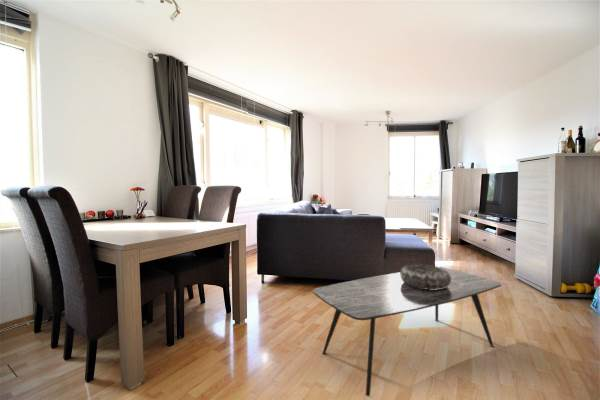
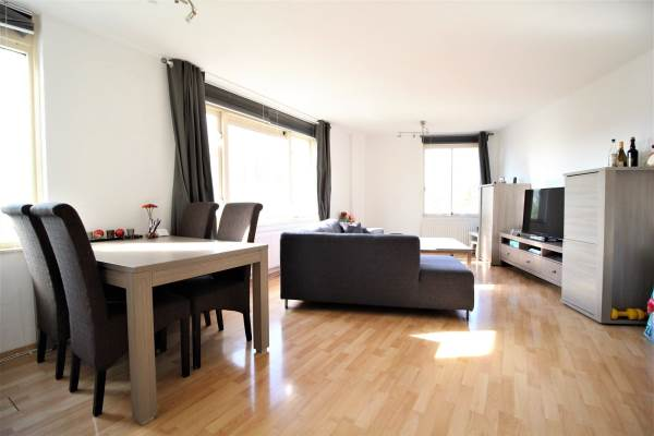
- coffee table (409, 311)
- decorative bowl (425, 276)
